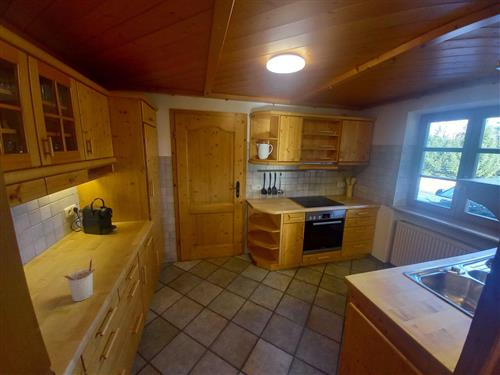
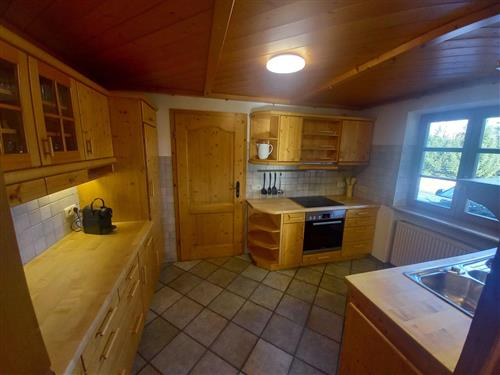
- utensil holder (83, 281)
